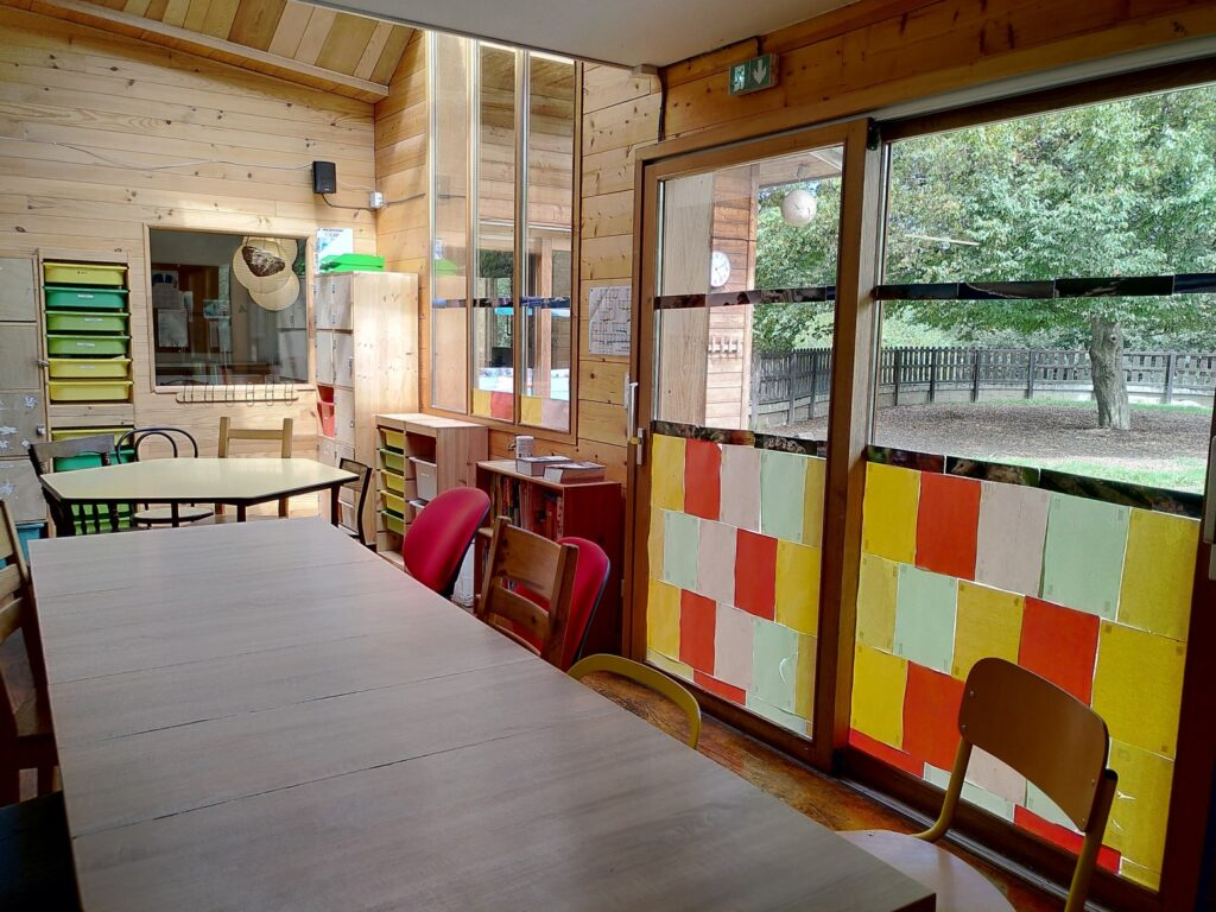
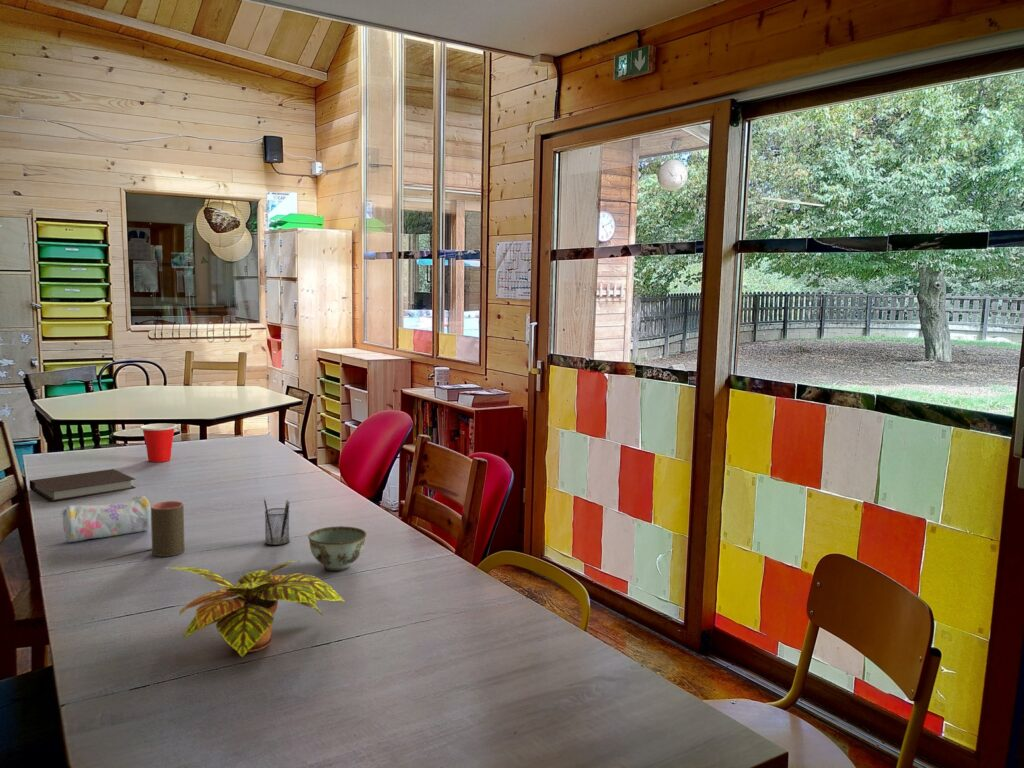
+ pencil case (107, 518)
+ bowl (337, 550)
+ pencil holder (277, 520)
+ plant (260, 598)
+ cup (167, 528)
+ cup (159, 442)
+ notebook (83, 483)
